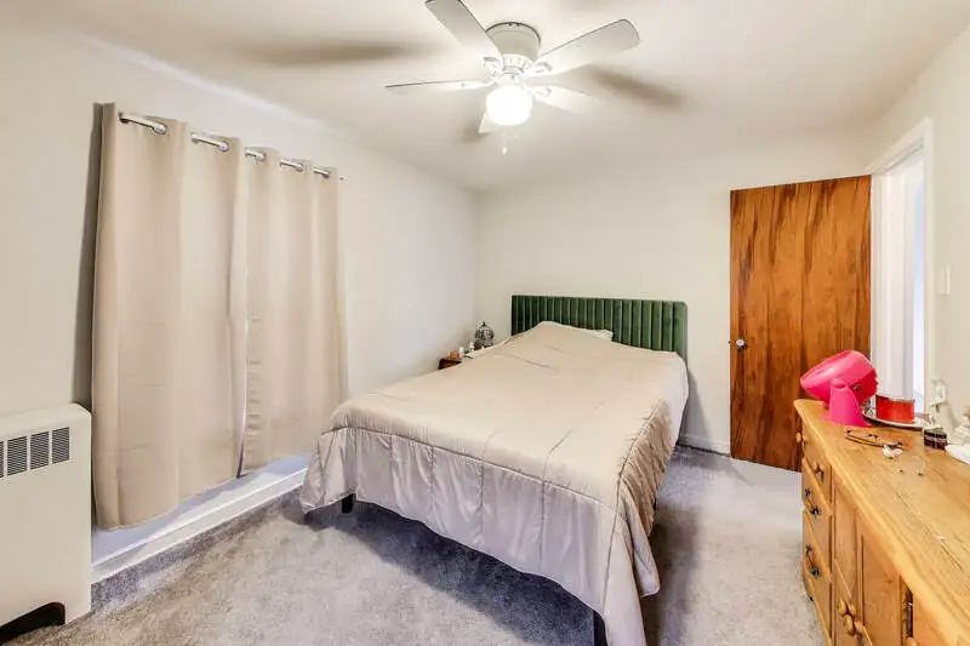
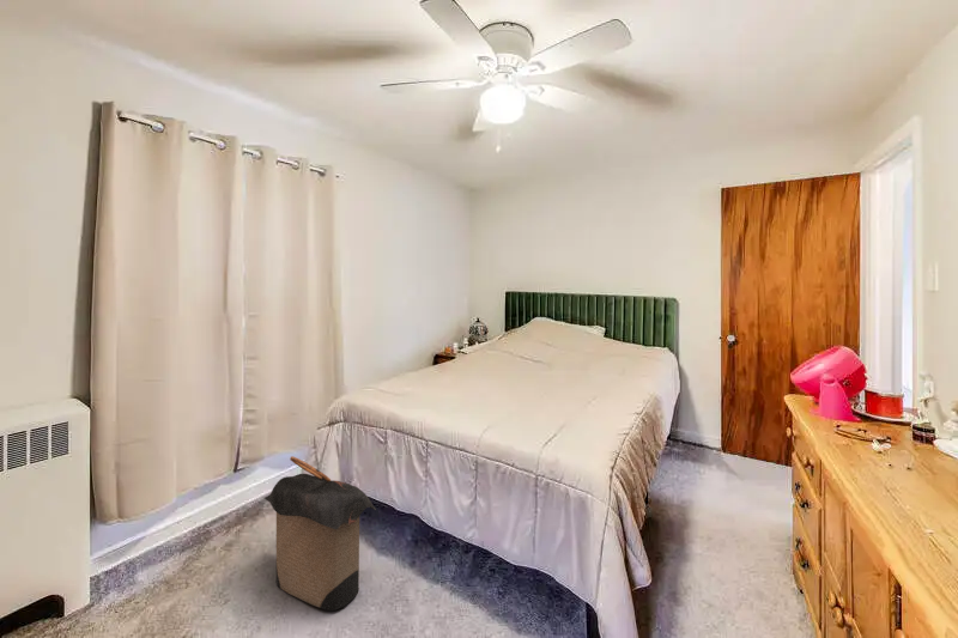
+ laundry hamper (320, 519)
